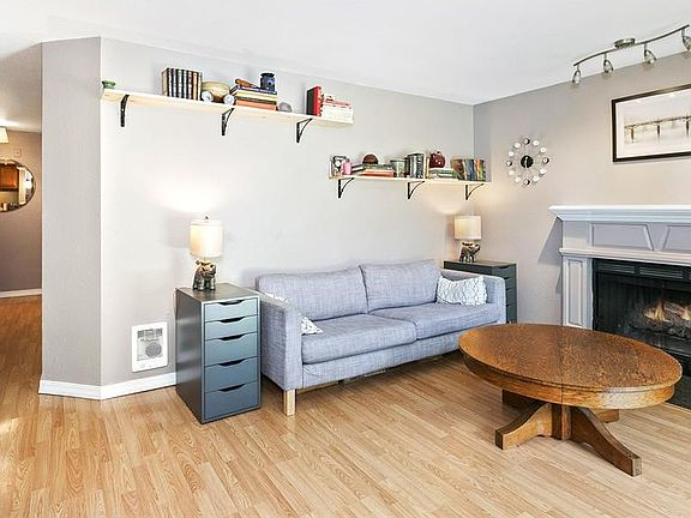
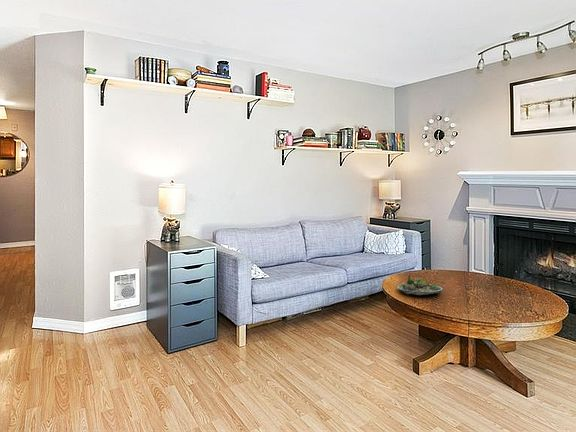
+ succulent planter (419, 284)
